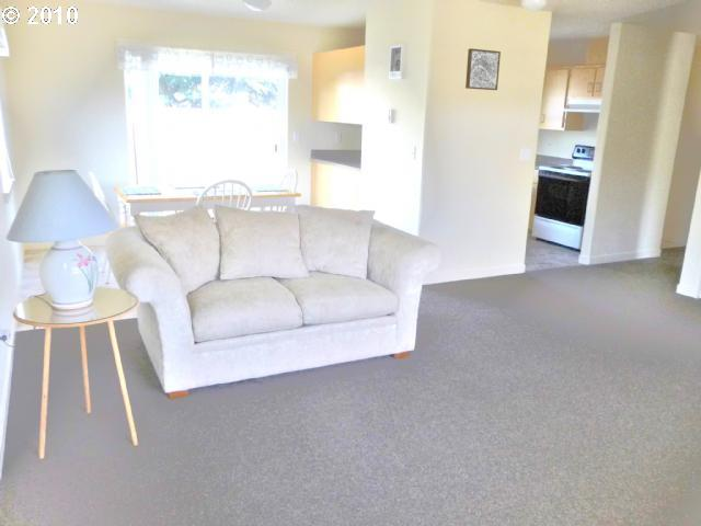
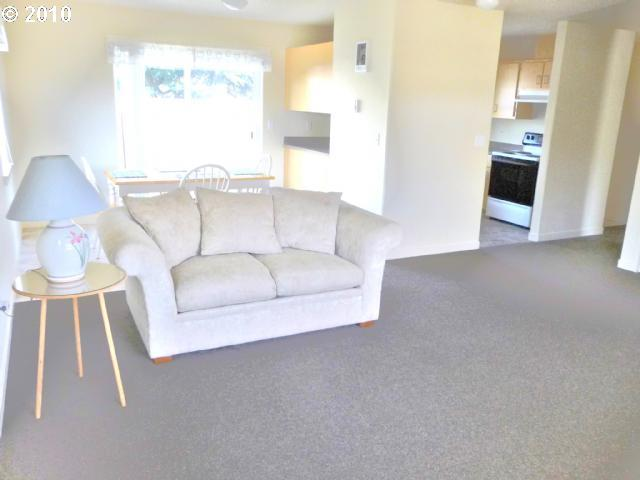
- wall art (483, 69)
